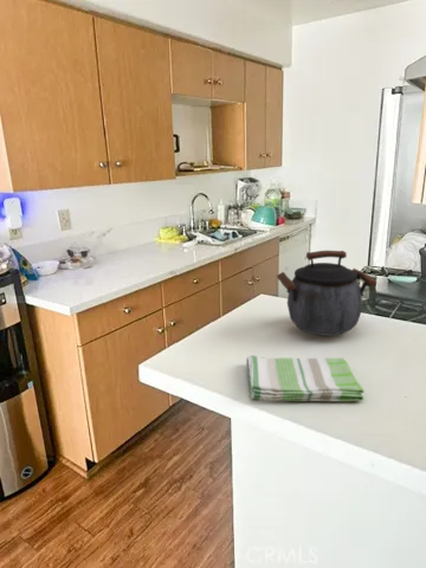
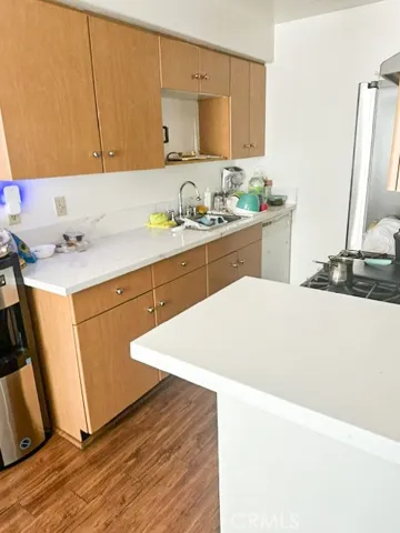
- kettle (324, 291)
- dish towel (299, 374)
